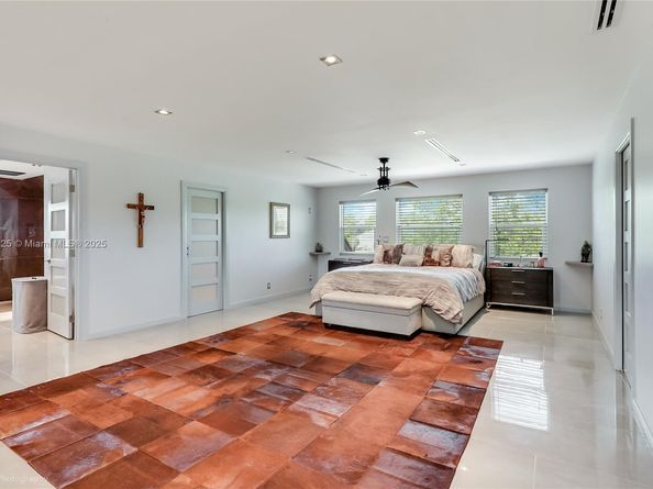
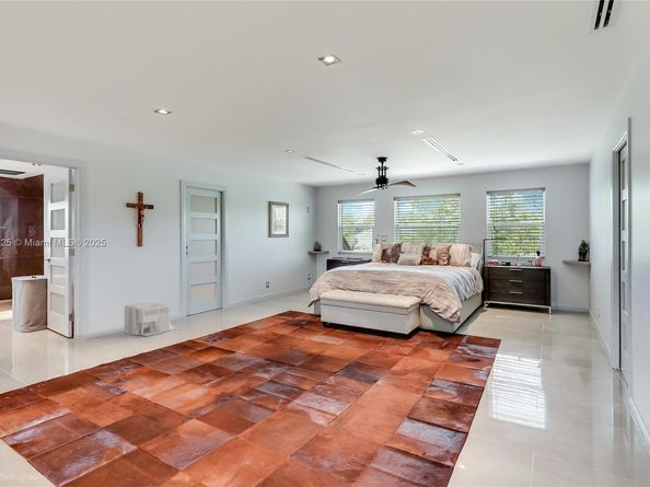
+ architectural model (151, 317)
